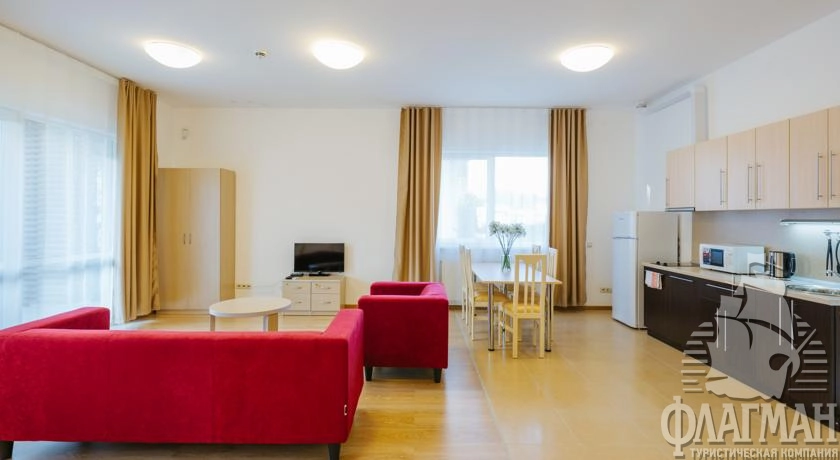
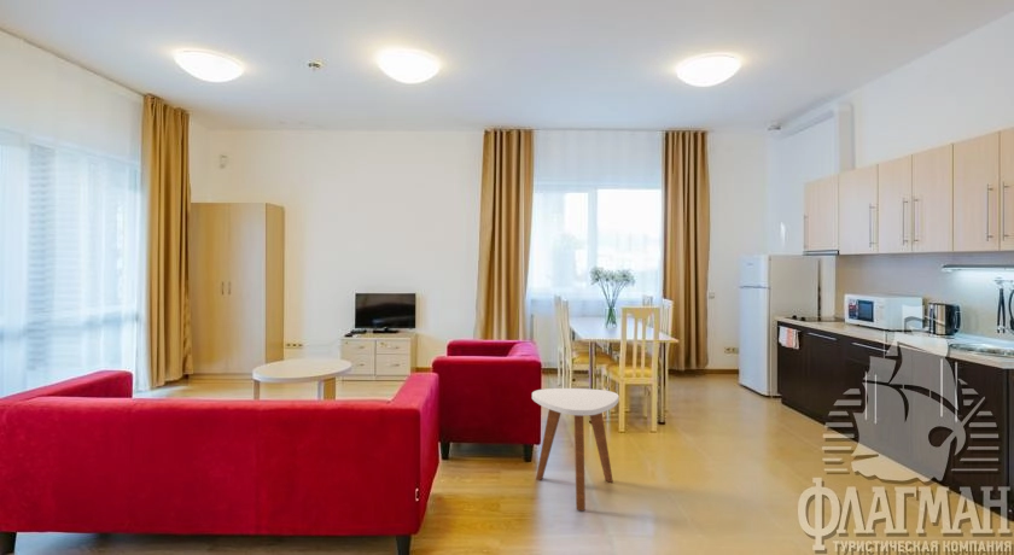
+ side table (575, 440)
